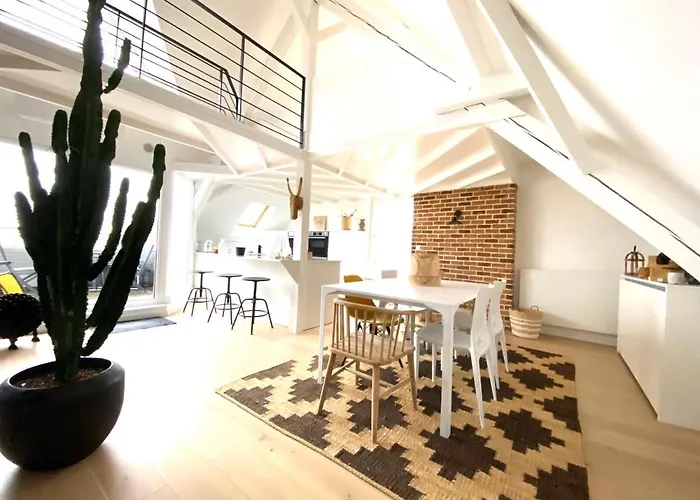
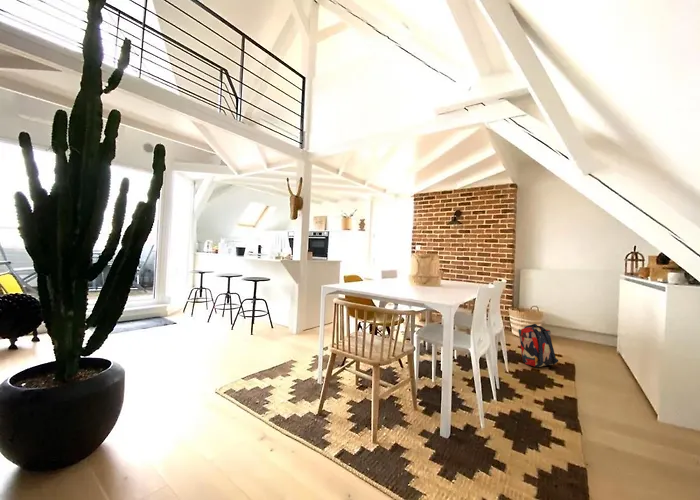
+ backpack (538, 344)
